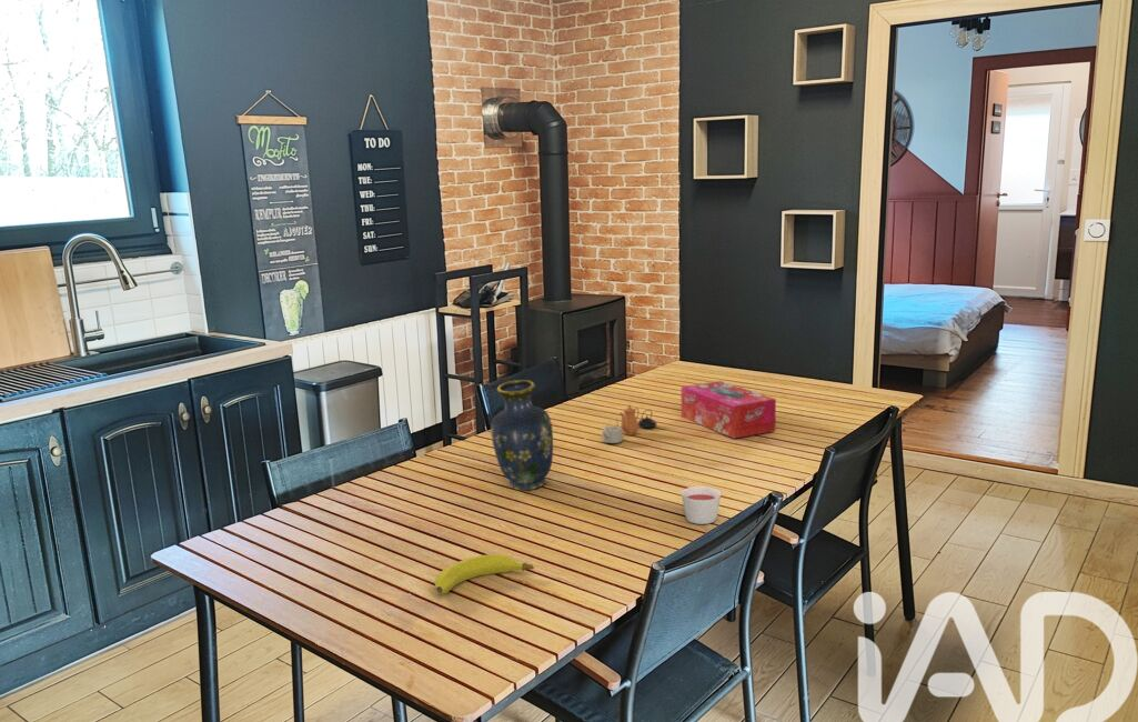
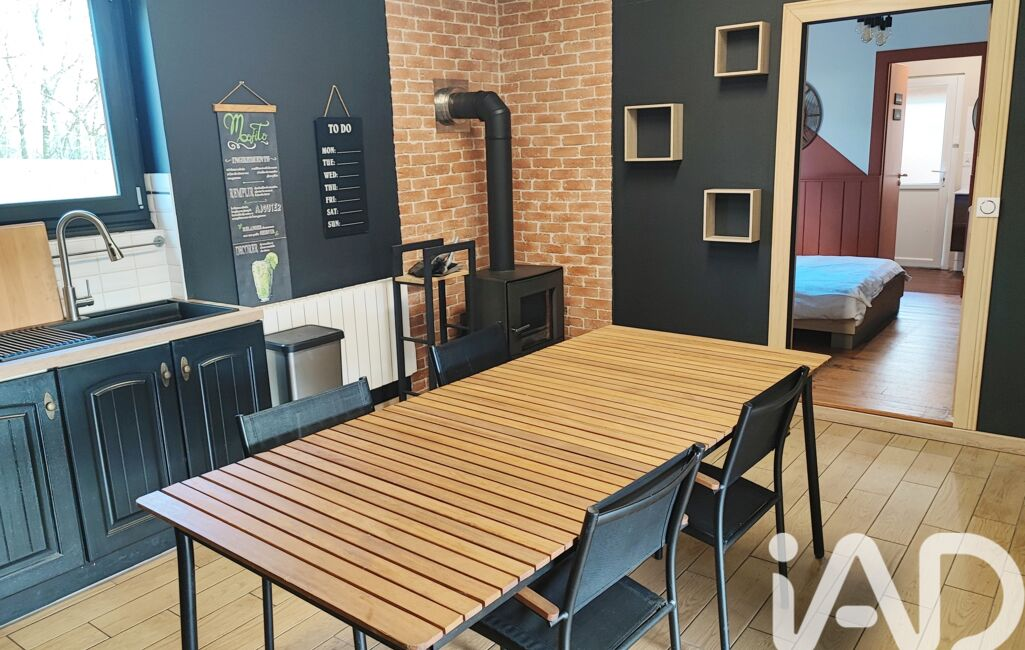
- candle (701, 505)
- tissue box (726, 408)
- fruit (479, 574)
- teapot (628, 419)
- vase (522, 434)
